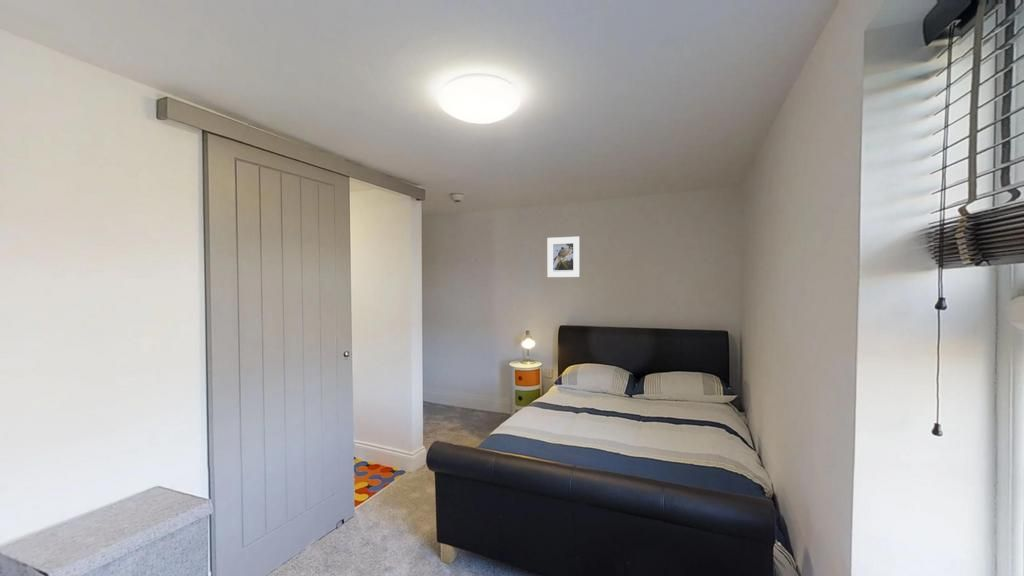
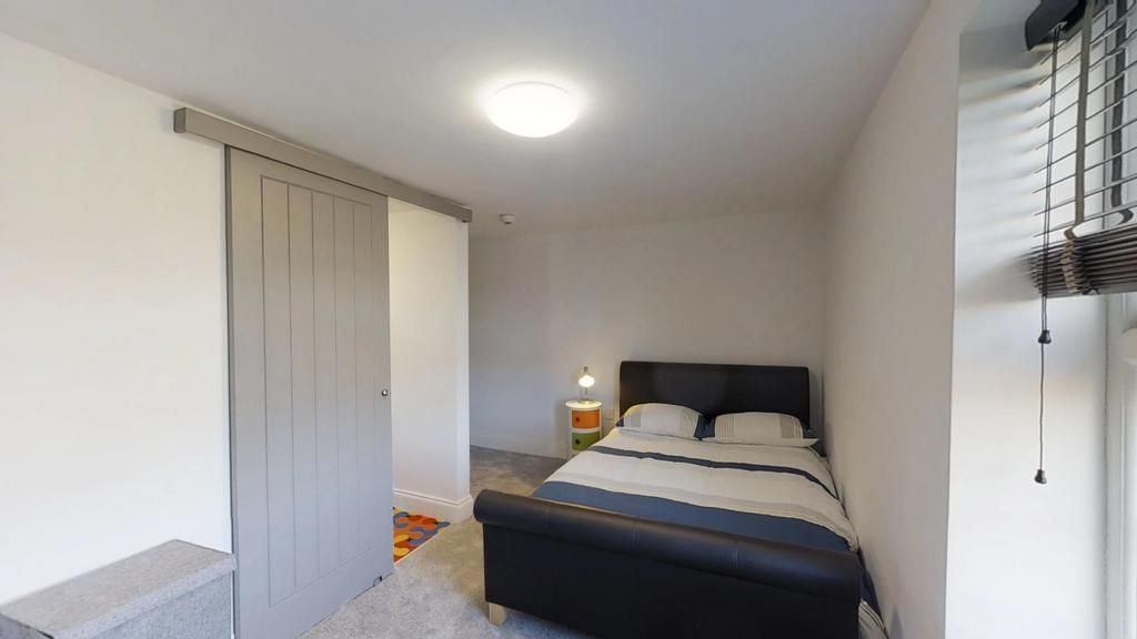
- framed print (563, 257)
